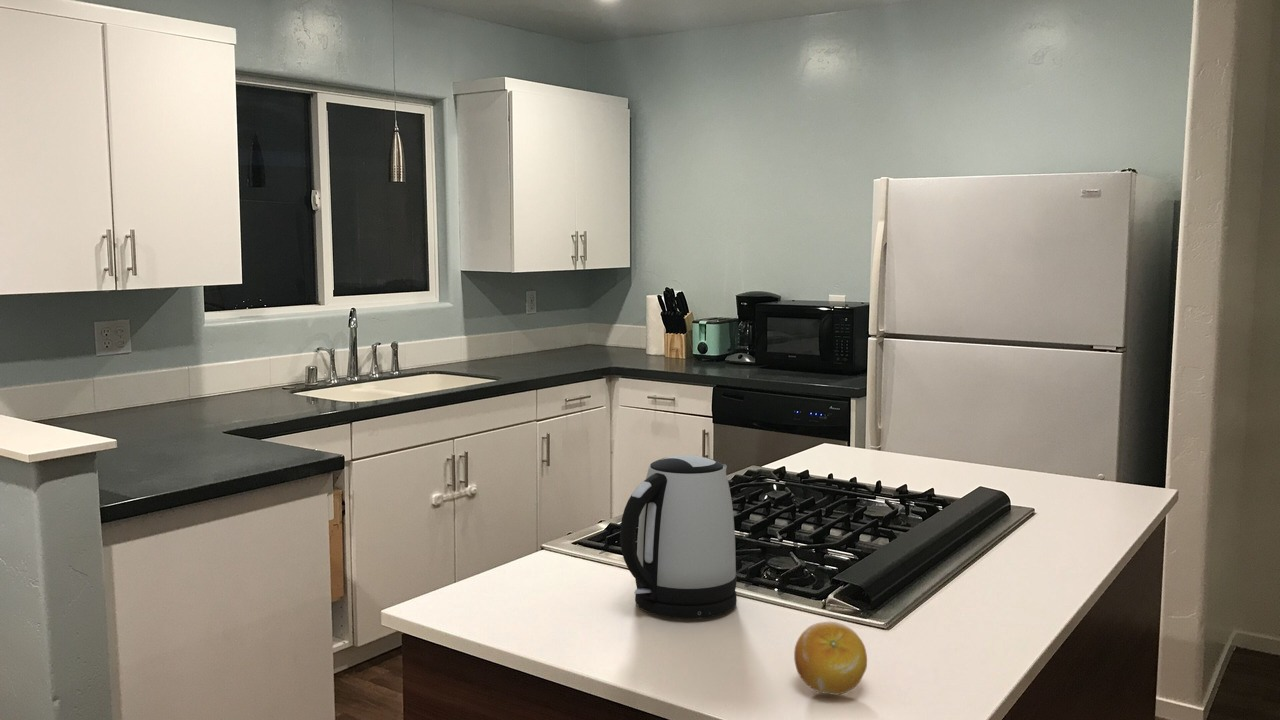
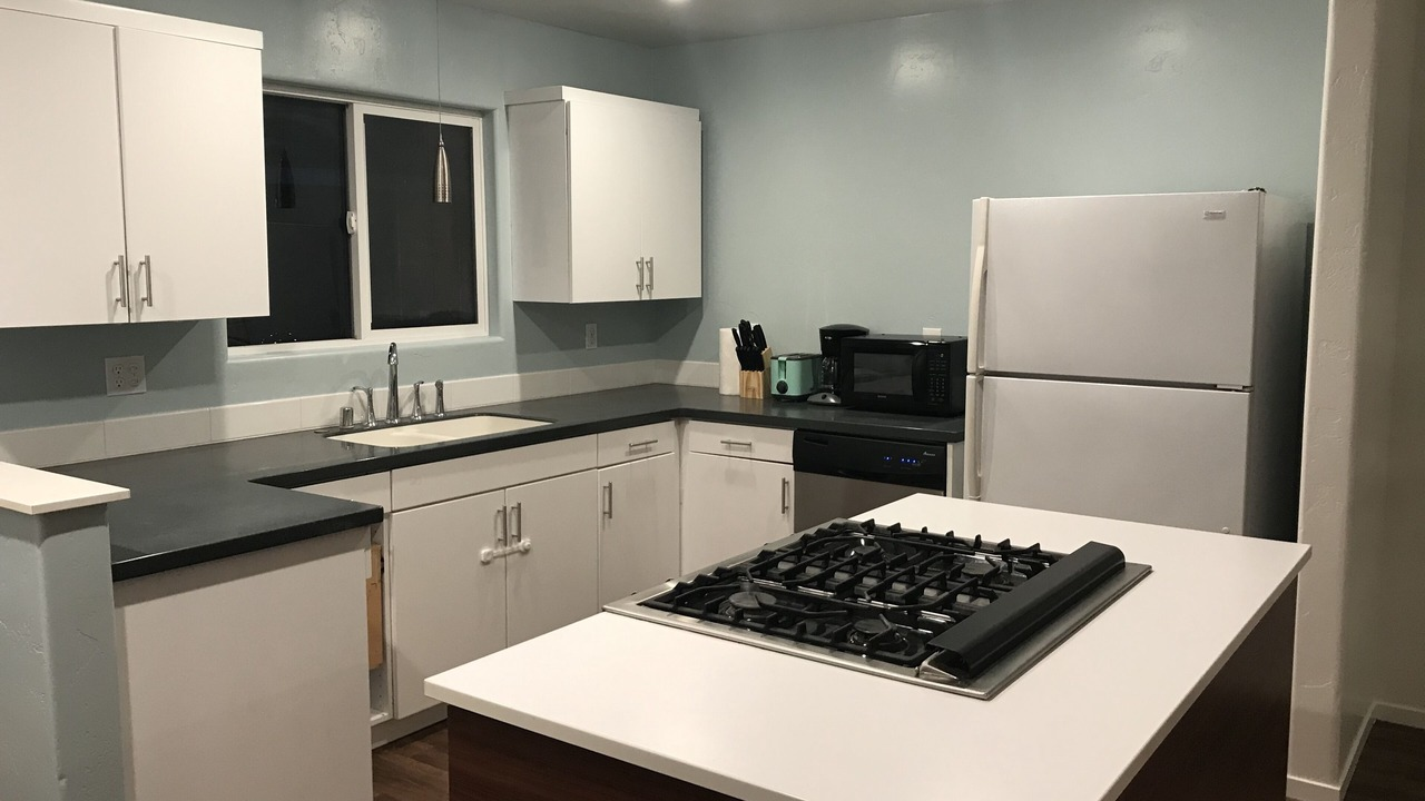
- fruit (830, 657)
- kettle (675, 533)
